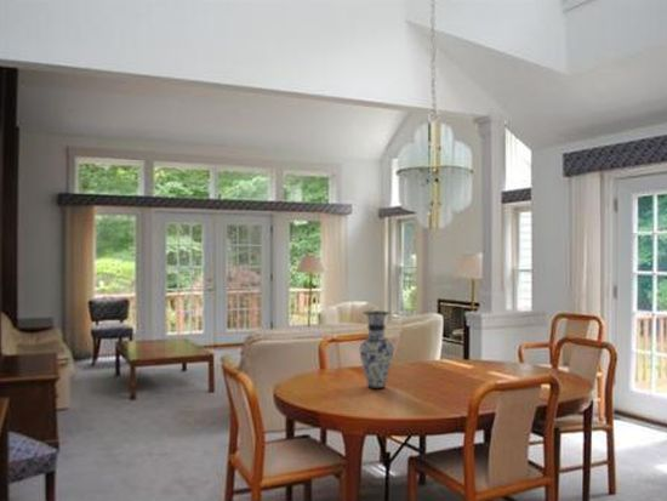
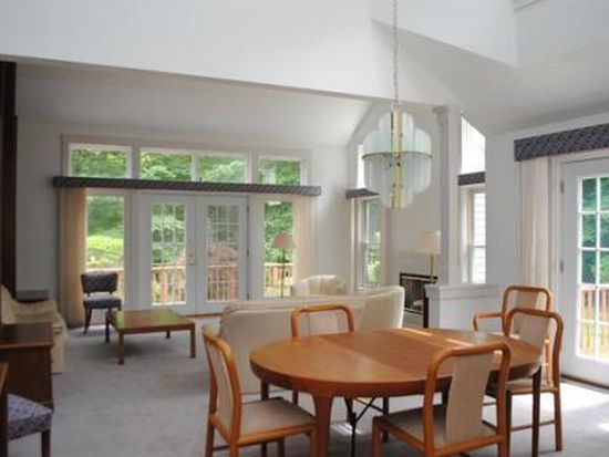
- vase (376, 349)
